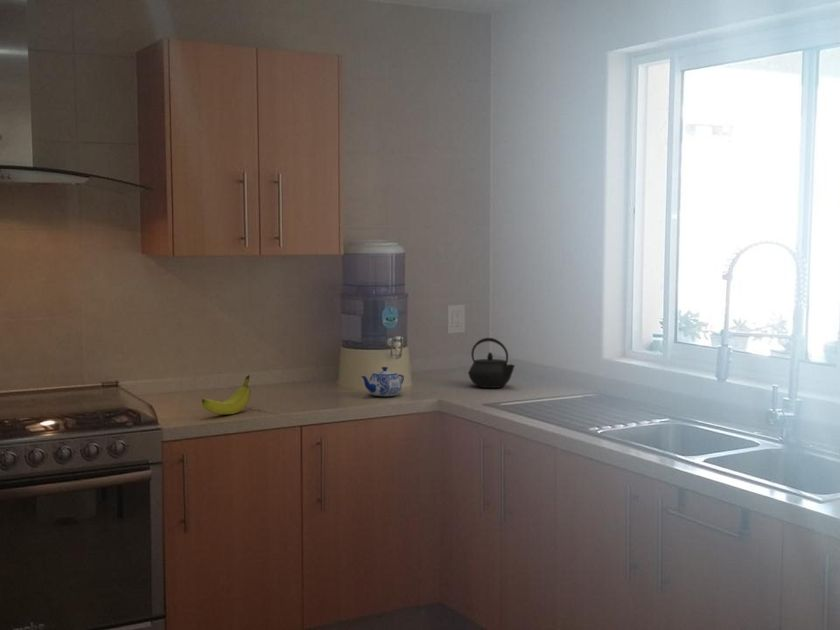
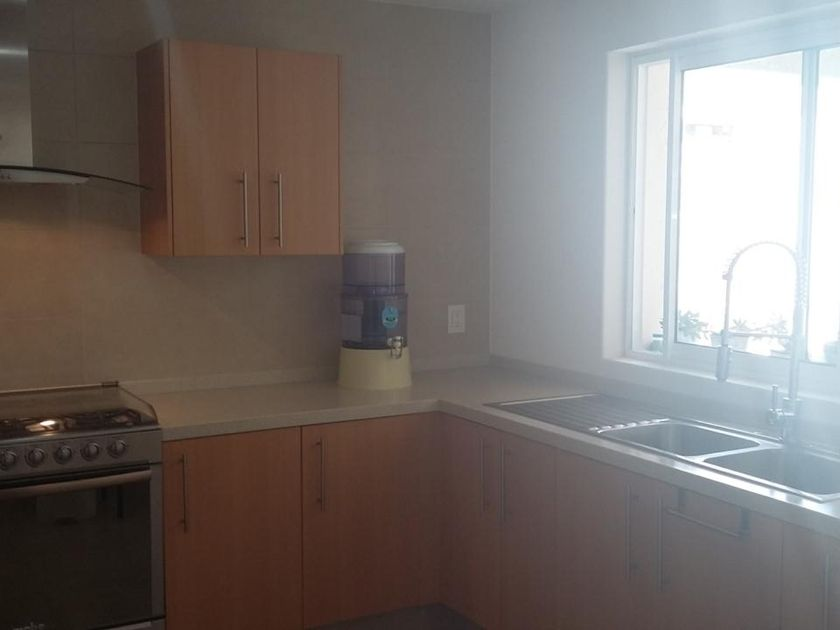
- teapot (382, 381)
- fruit (229, 398)
- kettle (492, 362)
